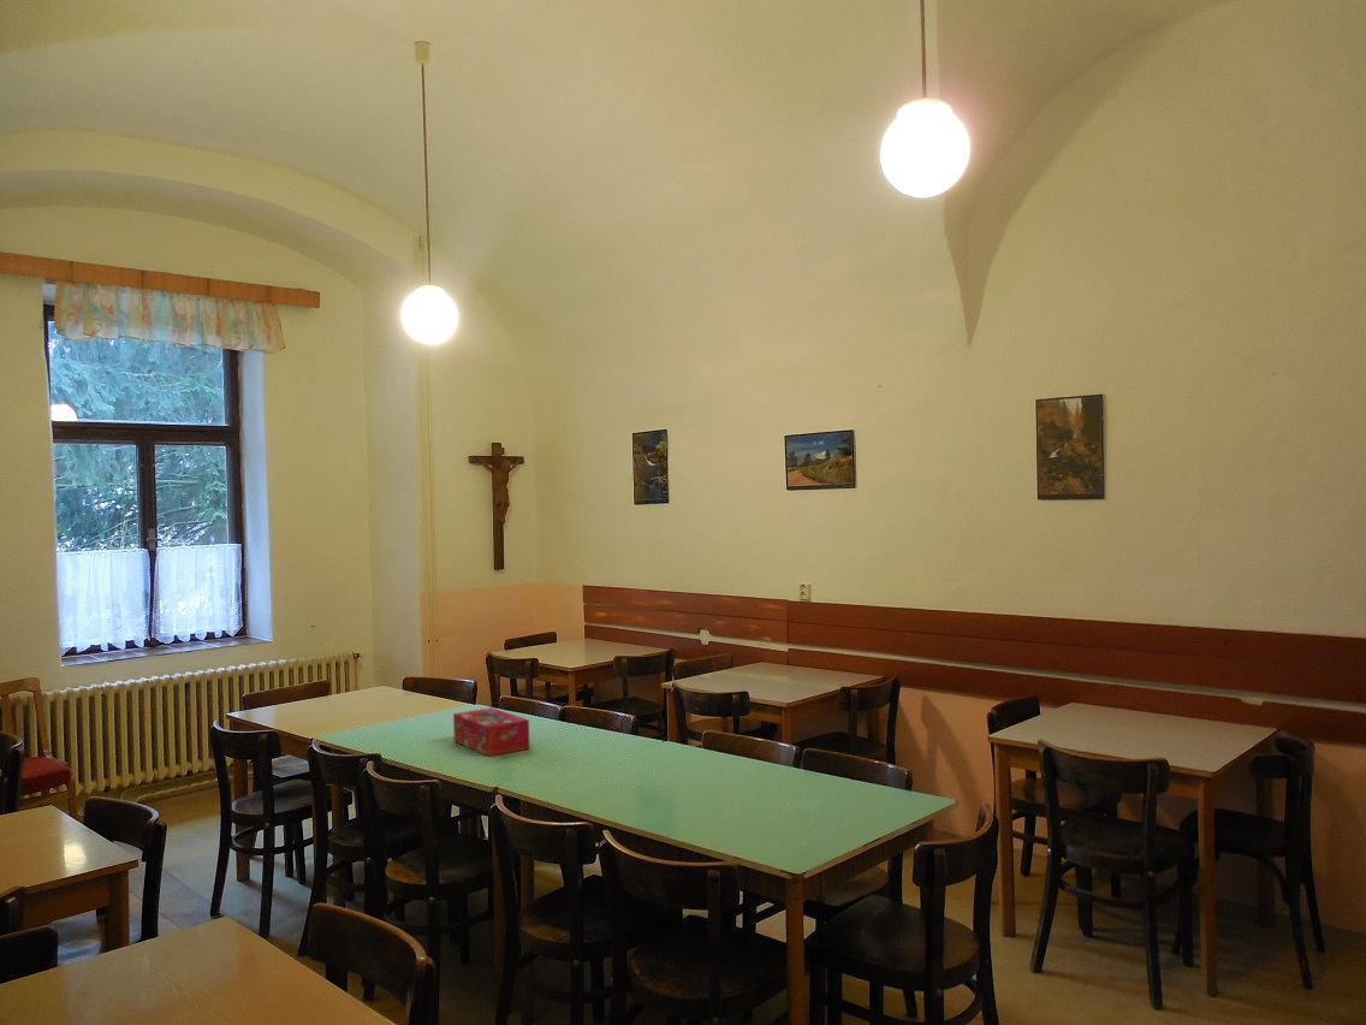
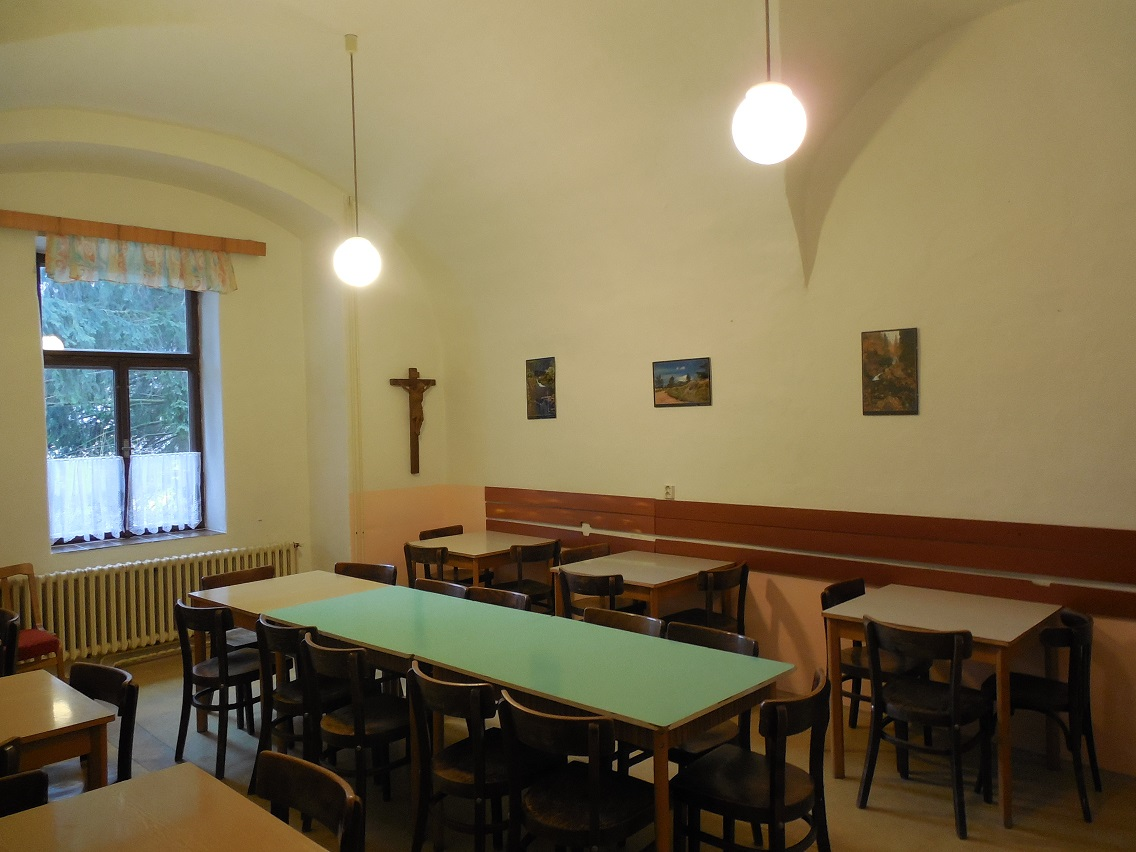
- tissue box (491, 730)
